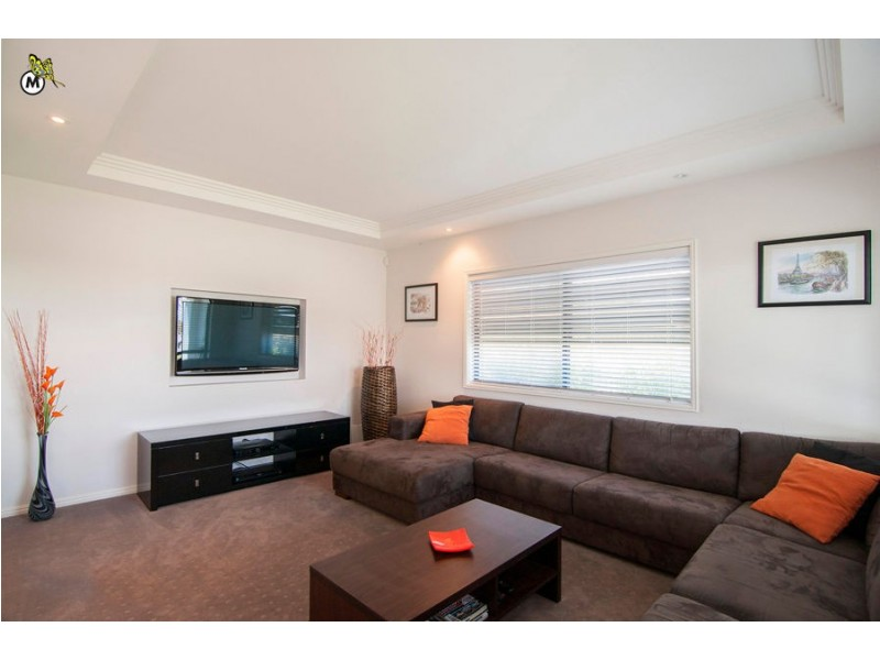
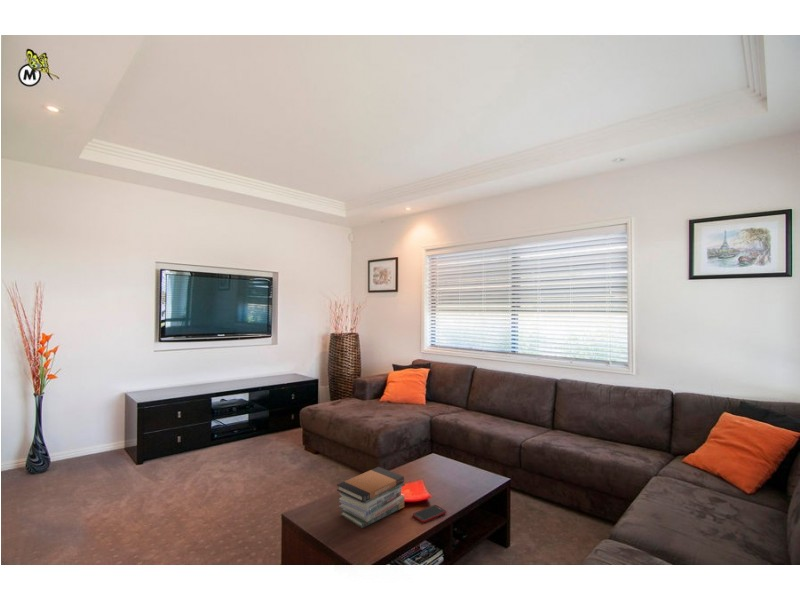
+ book stack (371, 495)
+ cell phone (429, 513)
